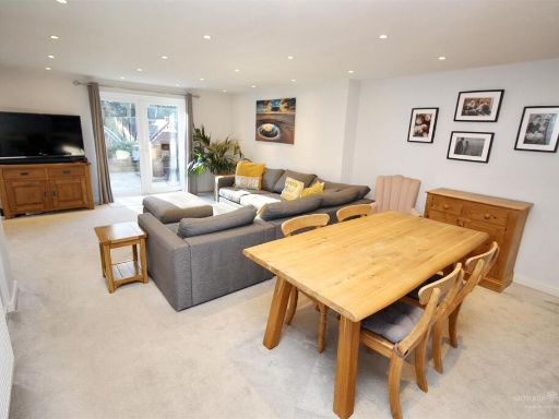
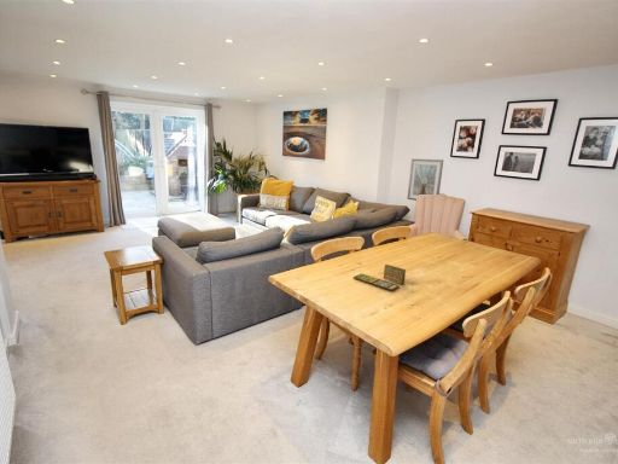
+ picture frame (424, 180)
+ board game (377, 278)
